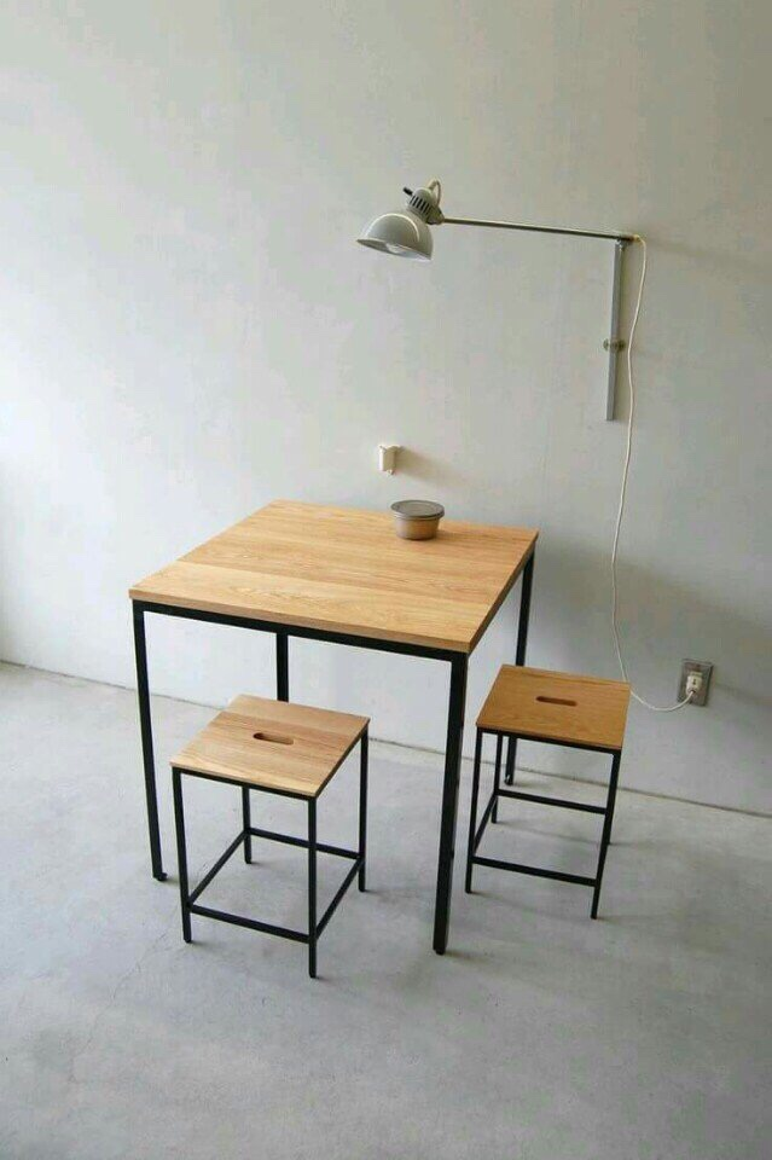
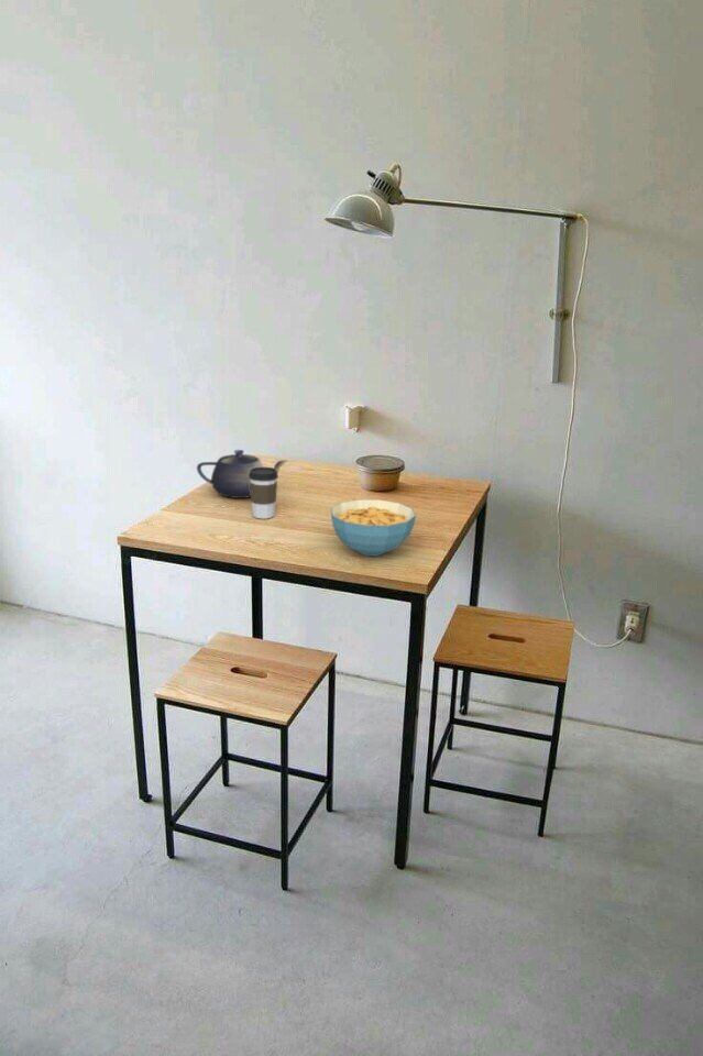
+ teapot (242, 472)
+ coffee cup (263, 493)
+ cereal bowl (372, 531)
